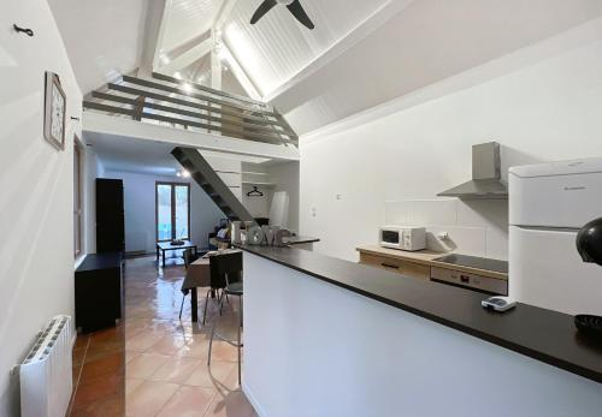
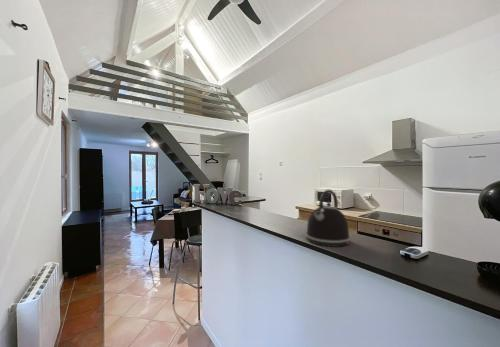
+ kettle (327, 214)
